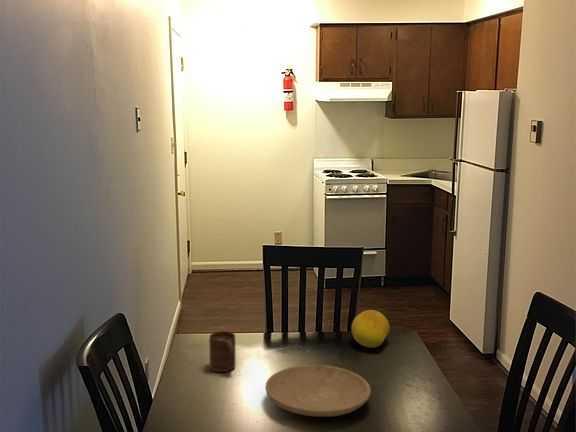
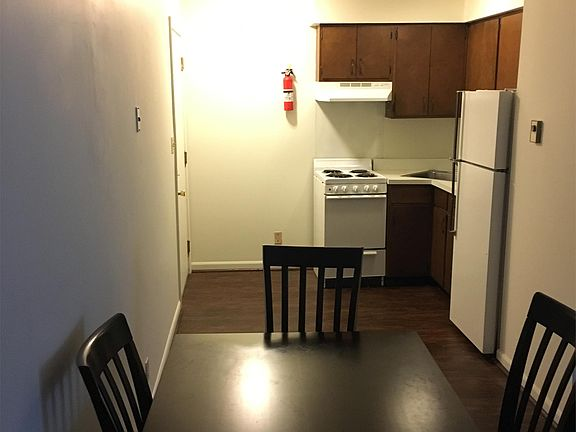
- fruit (370, 328)
- plate (317, 393)
- cup (225, 352)
